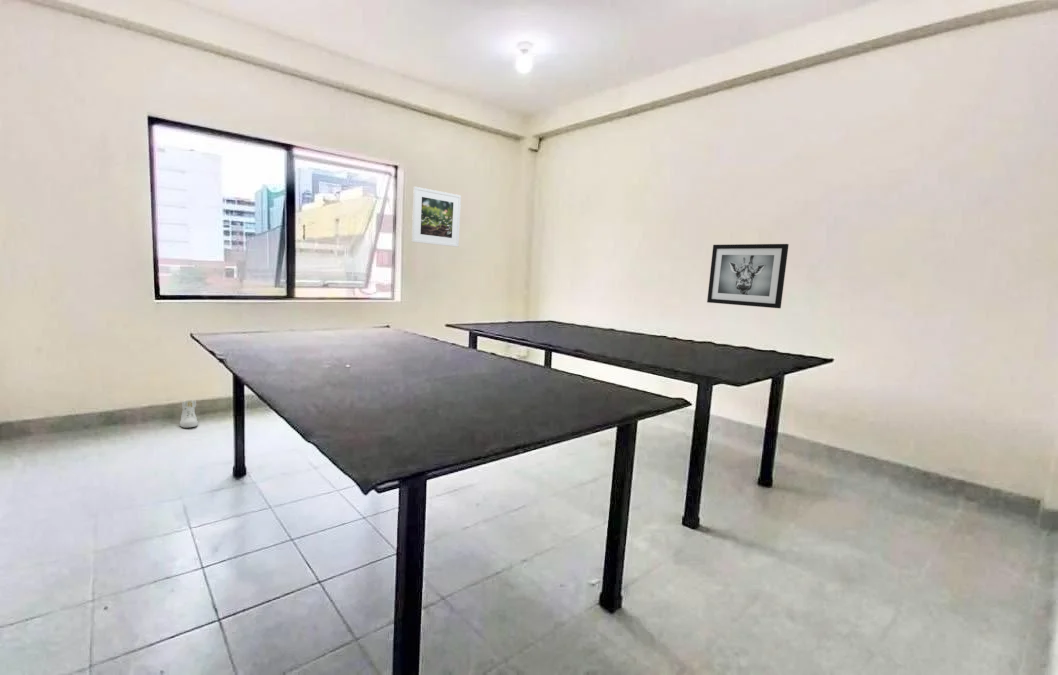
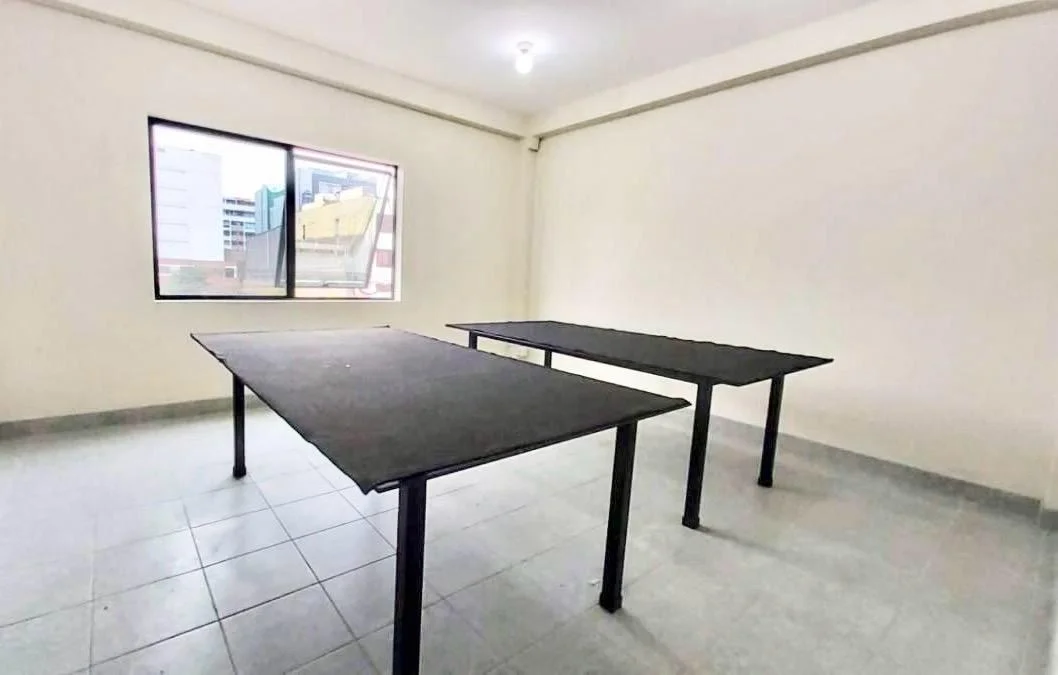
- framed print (436, 218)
- sneaker (188, 412)
- wall art (745, 275)
